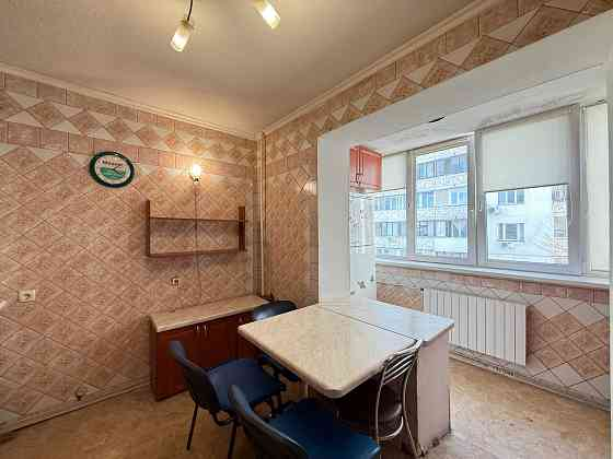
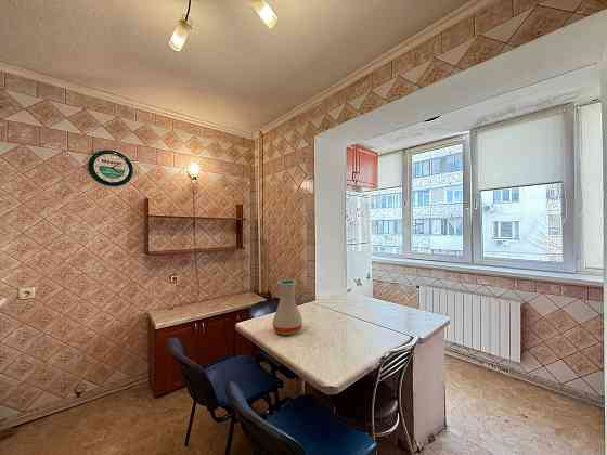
+ vase (287, 306)
